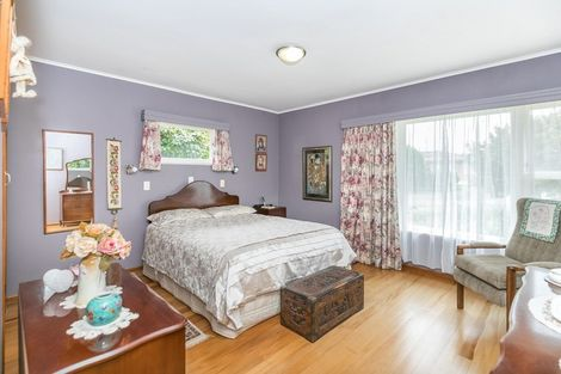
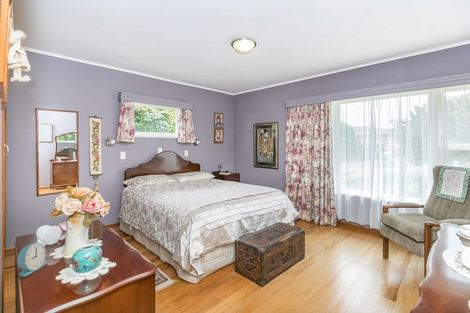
+ alarm clock (30, 256)
